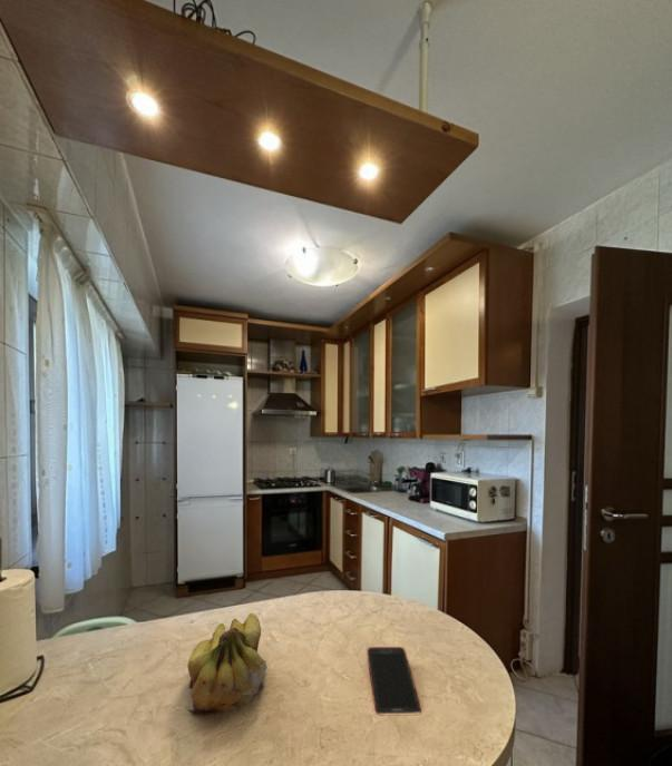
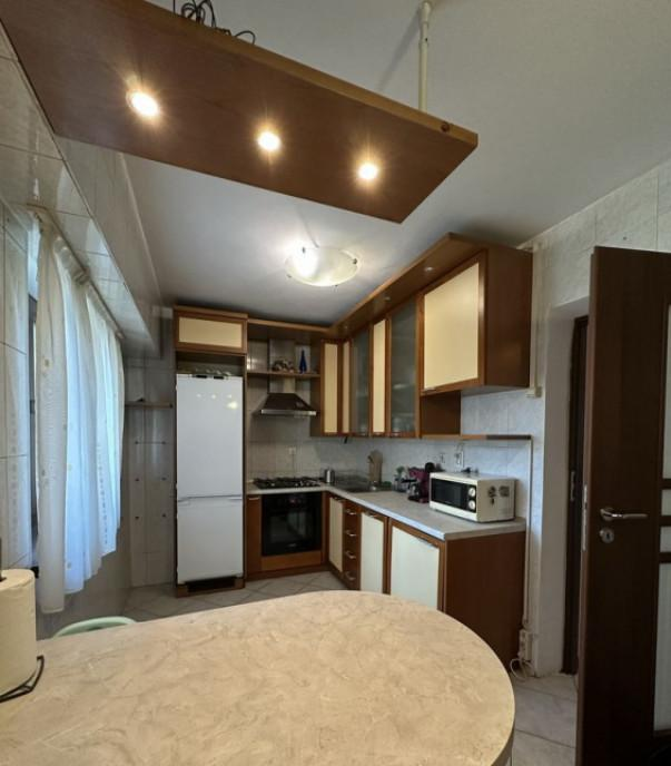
- cell phone (391, 679)
- fruit (228, 642)
